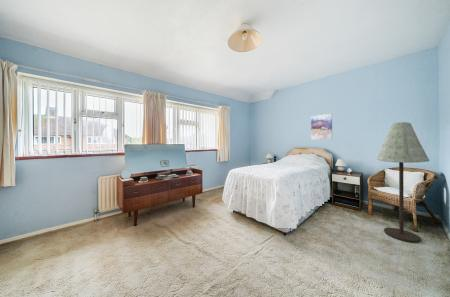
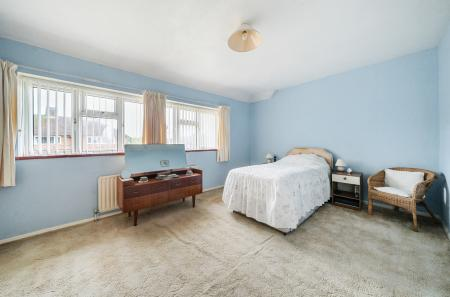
- wall art (321, 127)
- floor lamp (401, 179)
